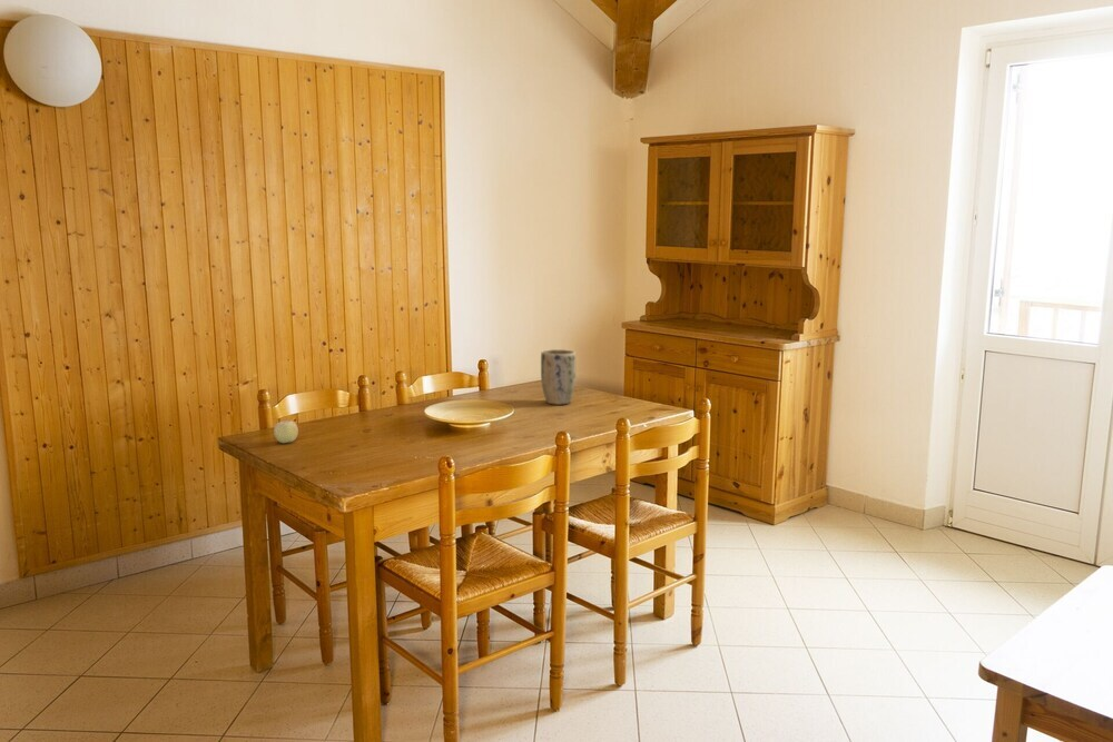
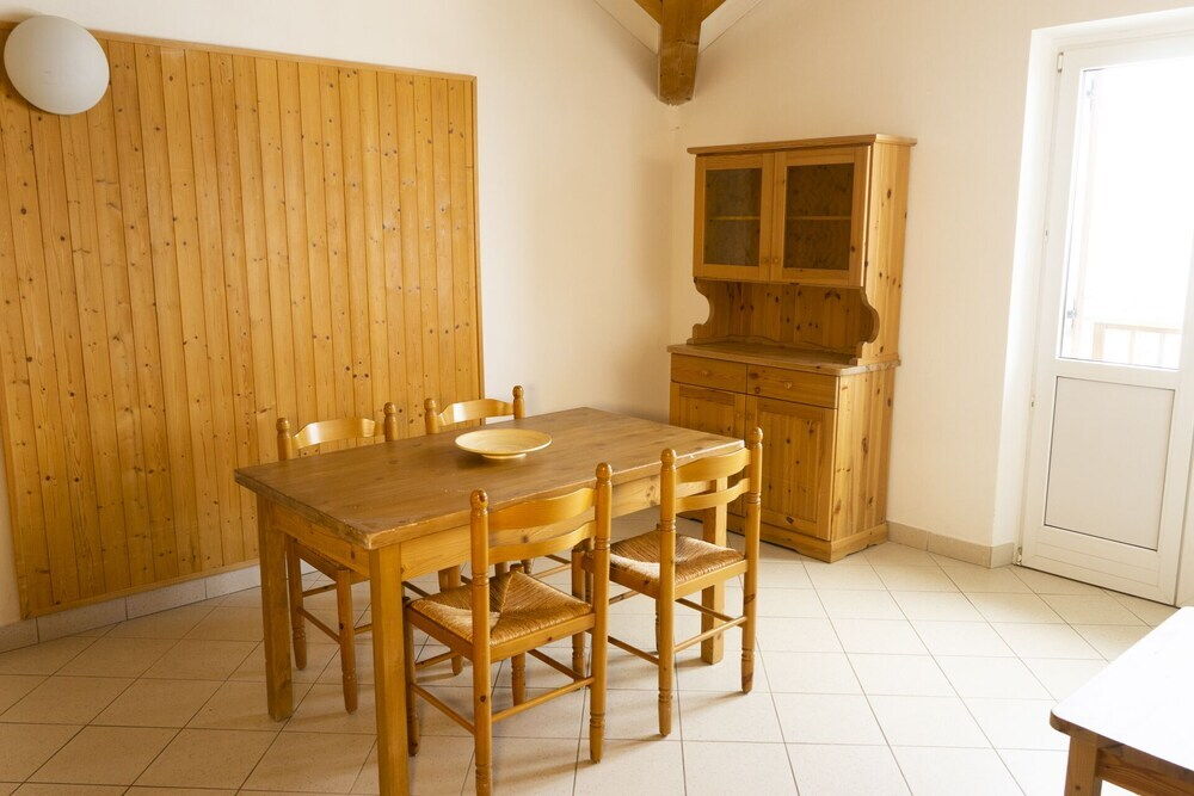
- plant pot (558, 376)
- fruit (285, 429)
